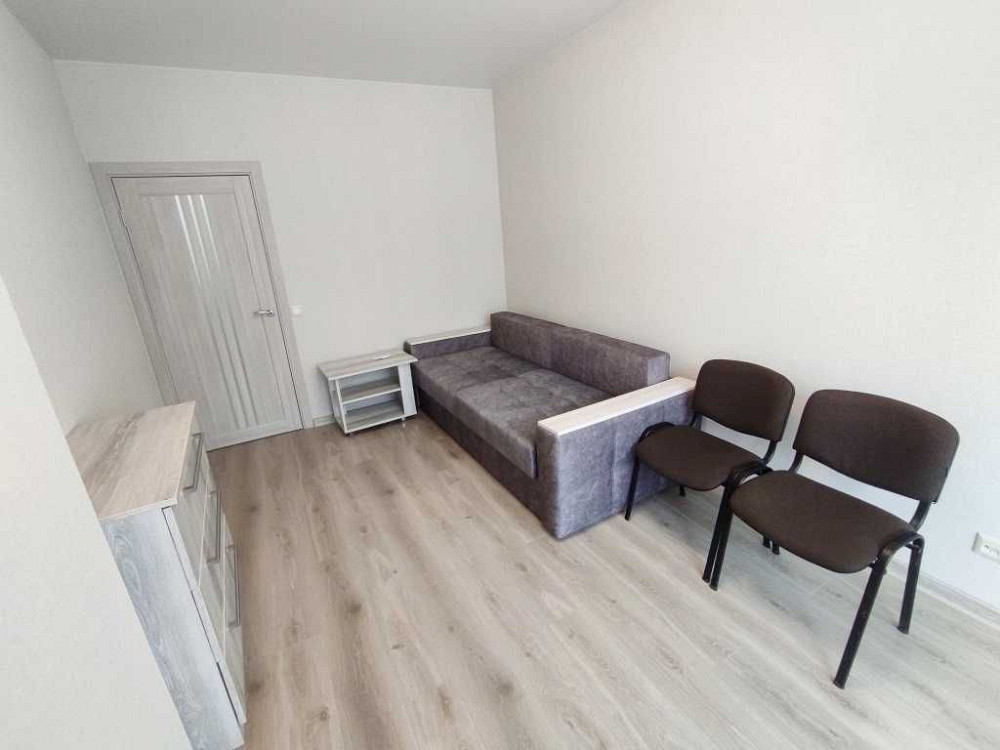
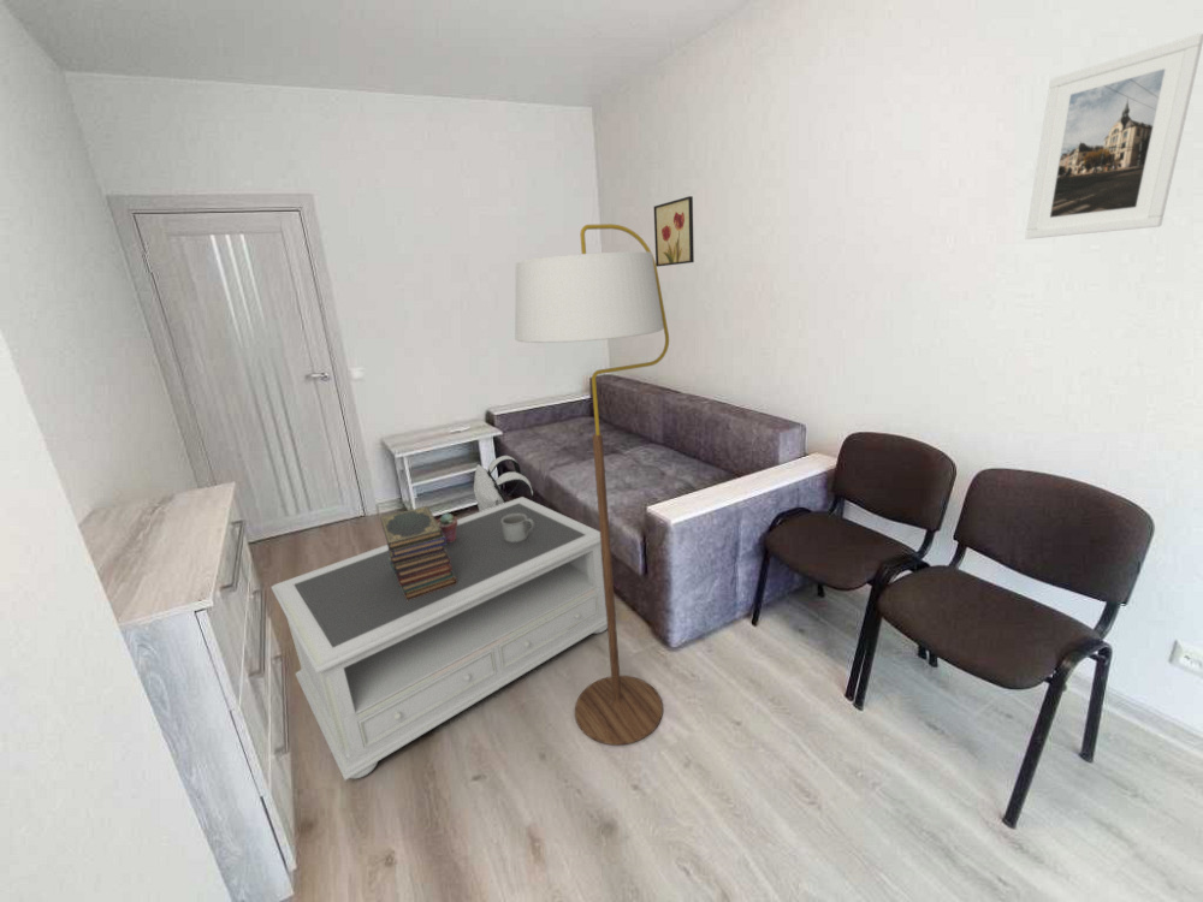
+ book stack (415, 550)
+ wall art (674, 233)
+ backpack (502, 494)
+ coffee table (456, 607)
+ floor lamp (606, 500)
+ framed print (1103, 149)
+ potted succulent (446, 526)
+ mug (516, 527)
